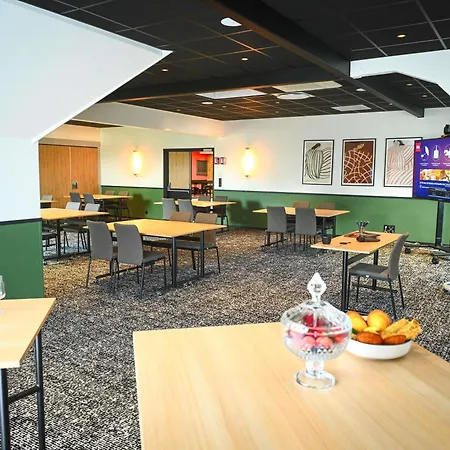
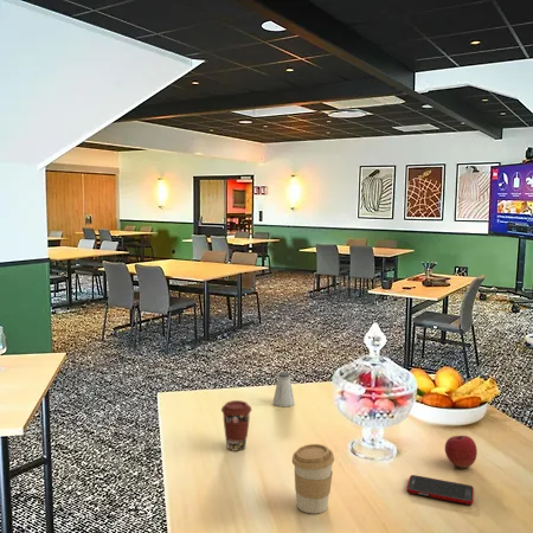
+ coffee cup (313, 476)
+ cell phone (439, 489)
+ saltshaker (283, 387)
+ coffee cup (236, 425)
+ apple (461, 450)
